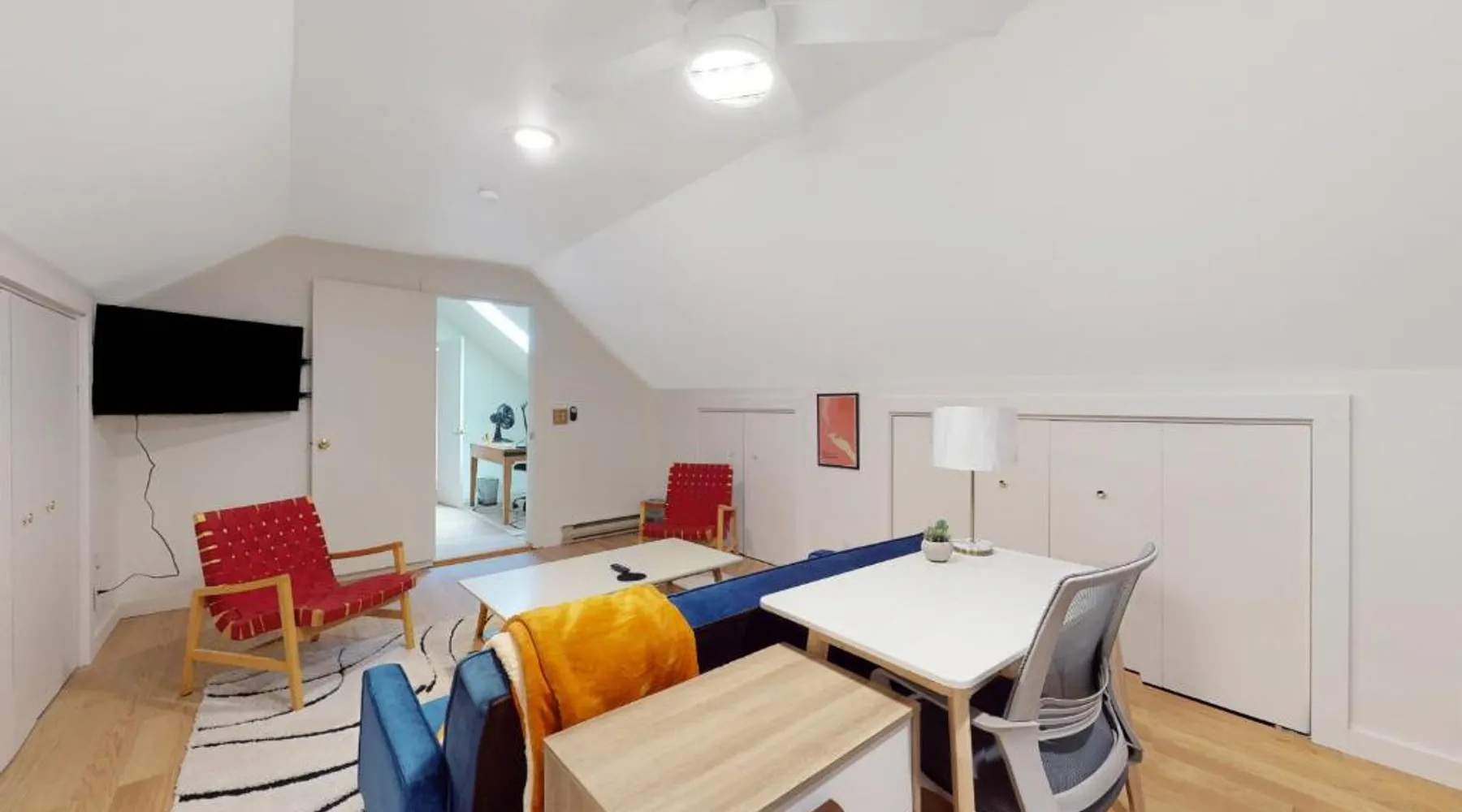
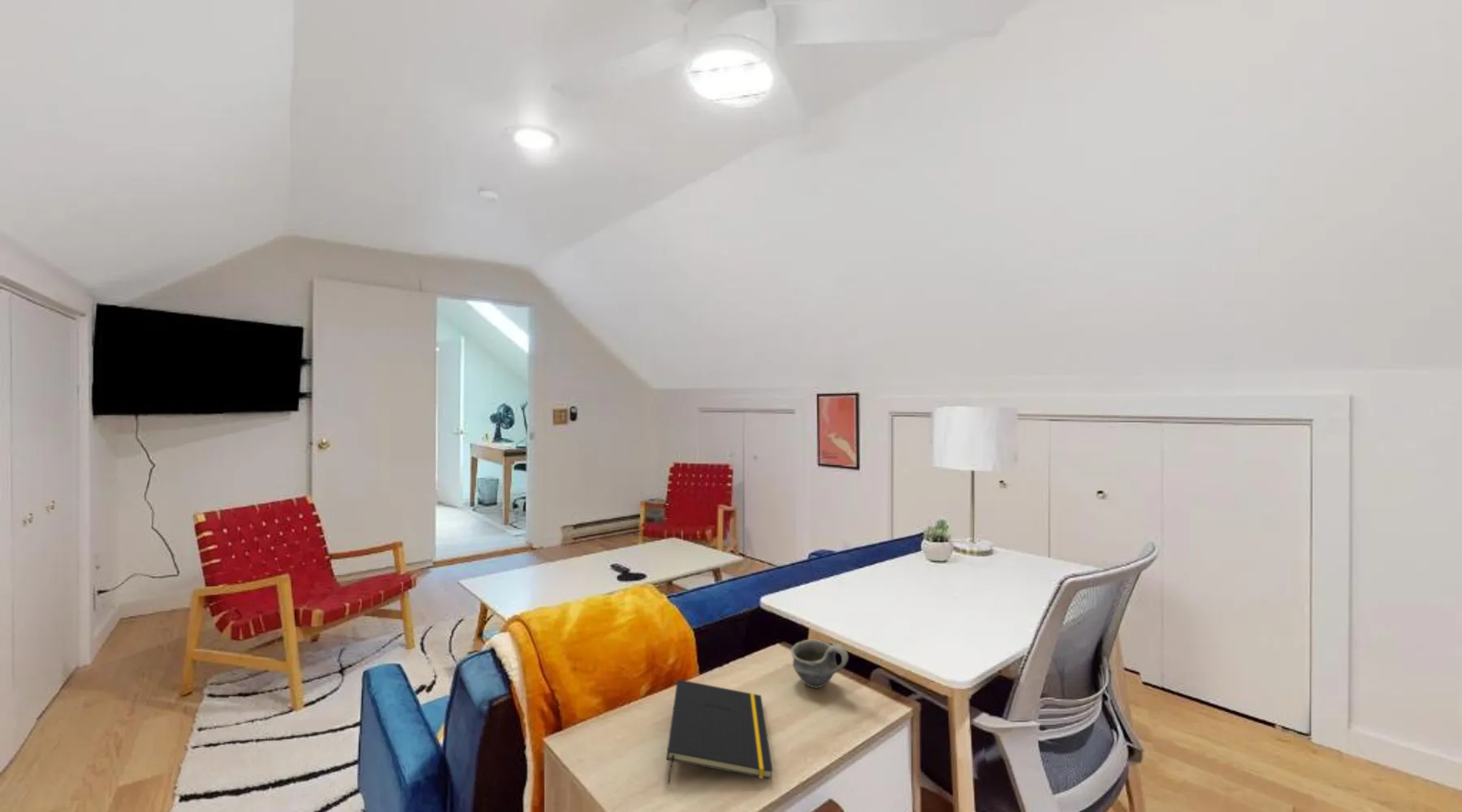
+ cup (816, 663)
+ notepad (719, 723)
